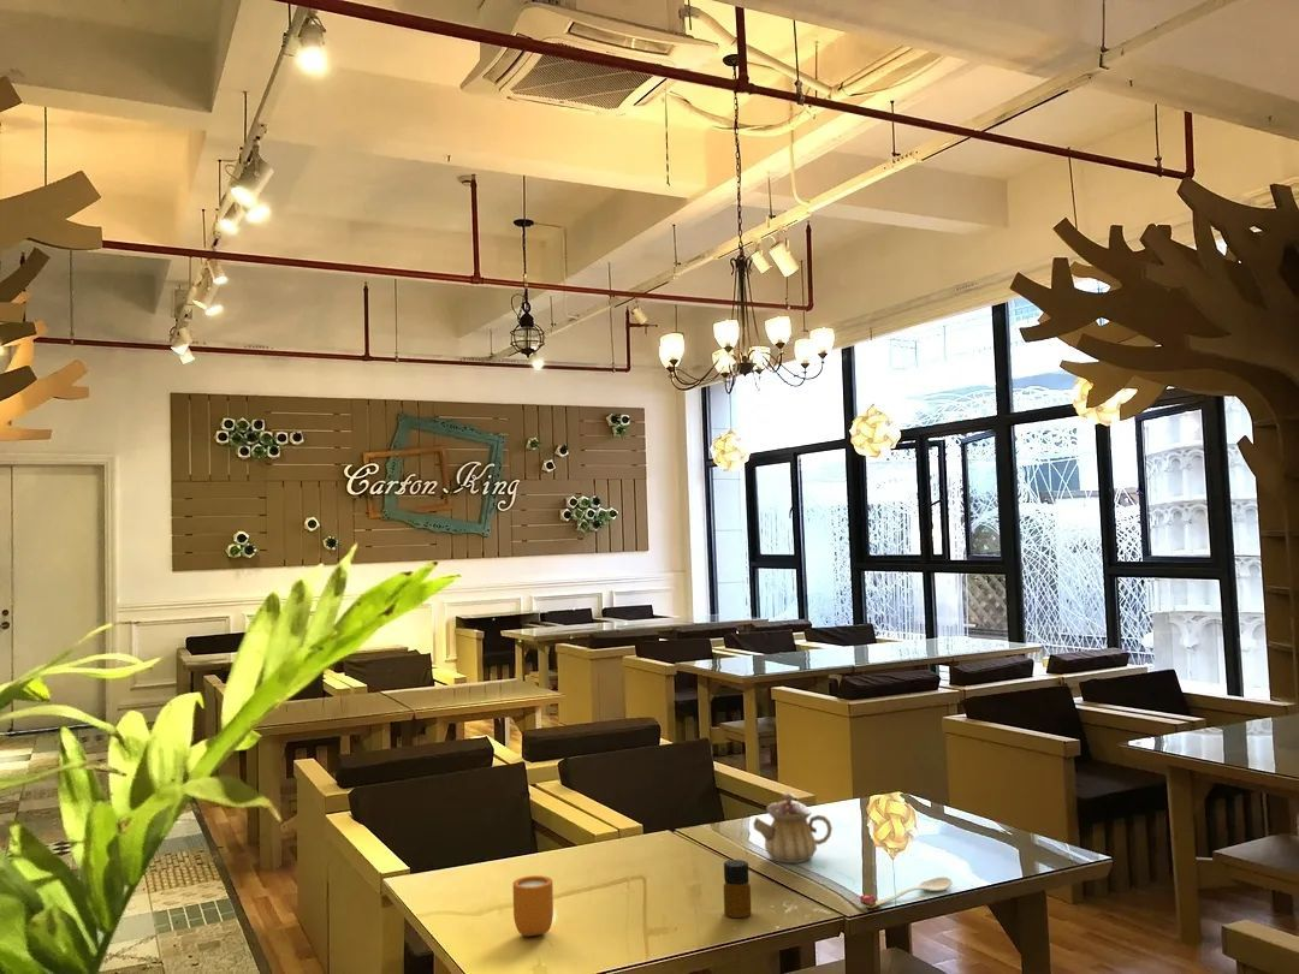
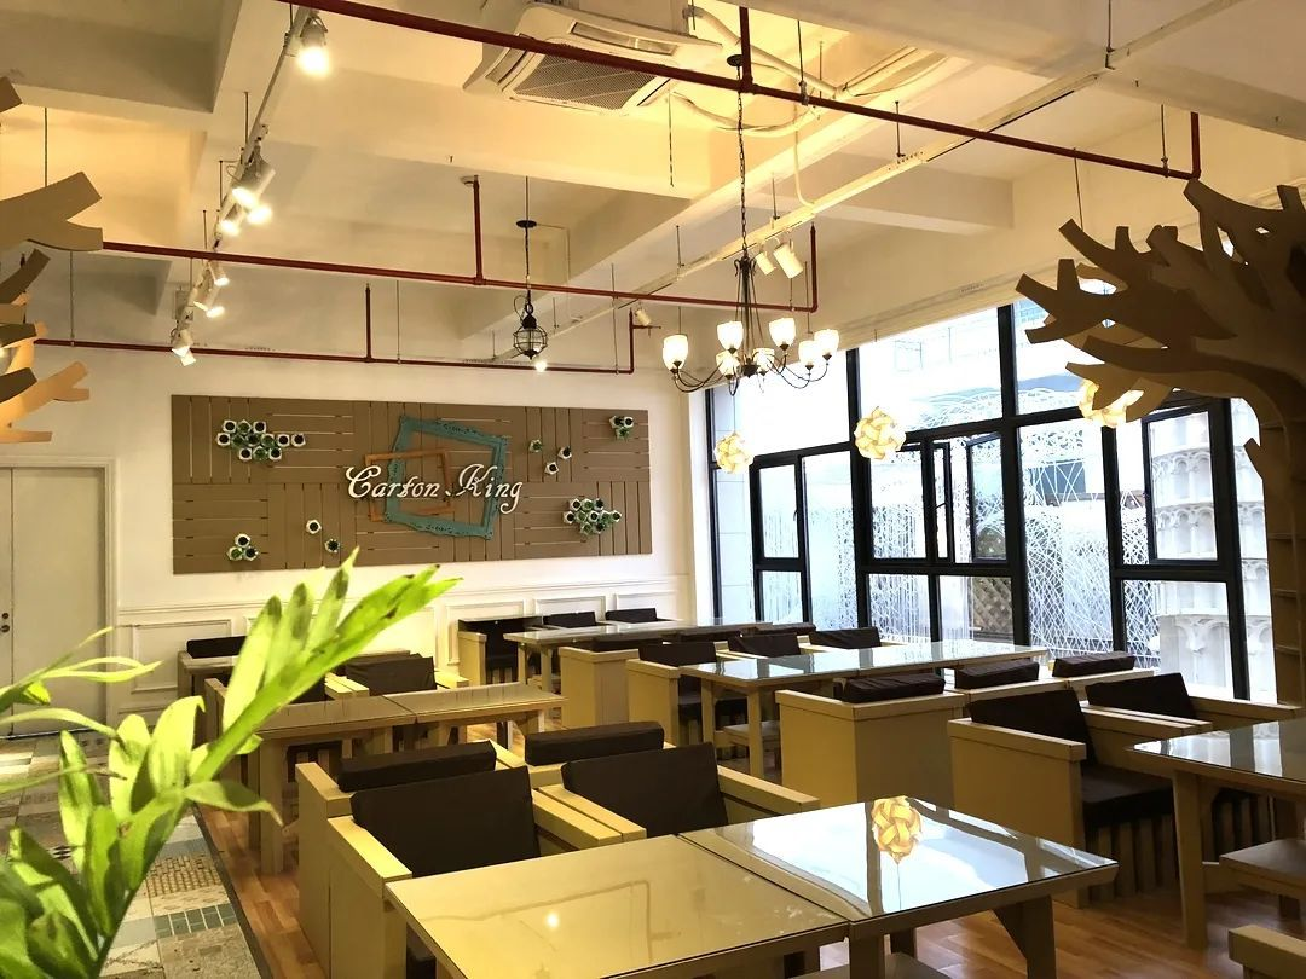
- bottle (736, 887)
- teapot (793, 824)
- spoon (906, 890)
- mug (530, 905)
